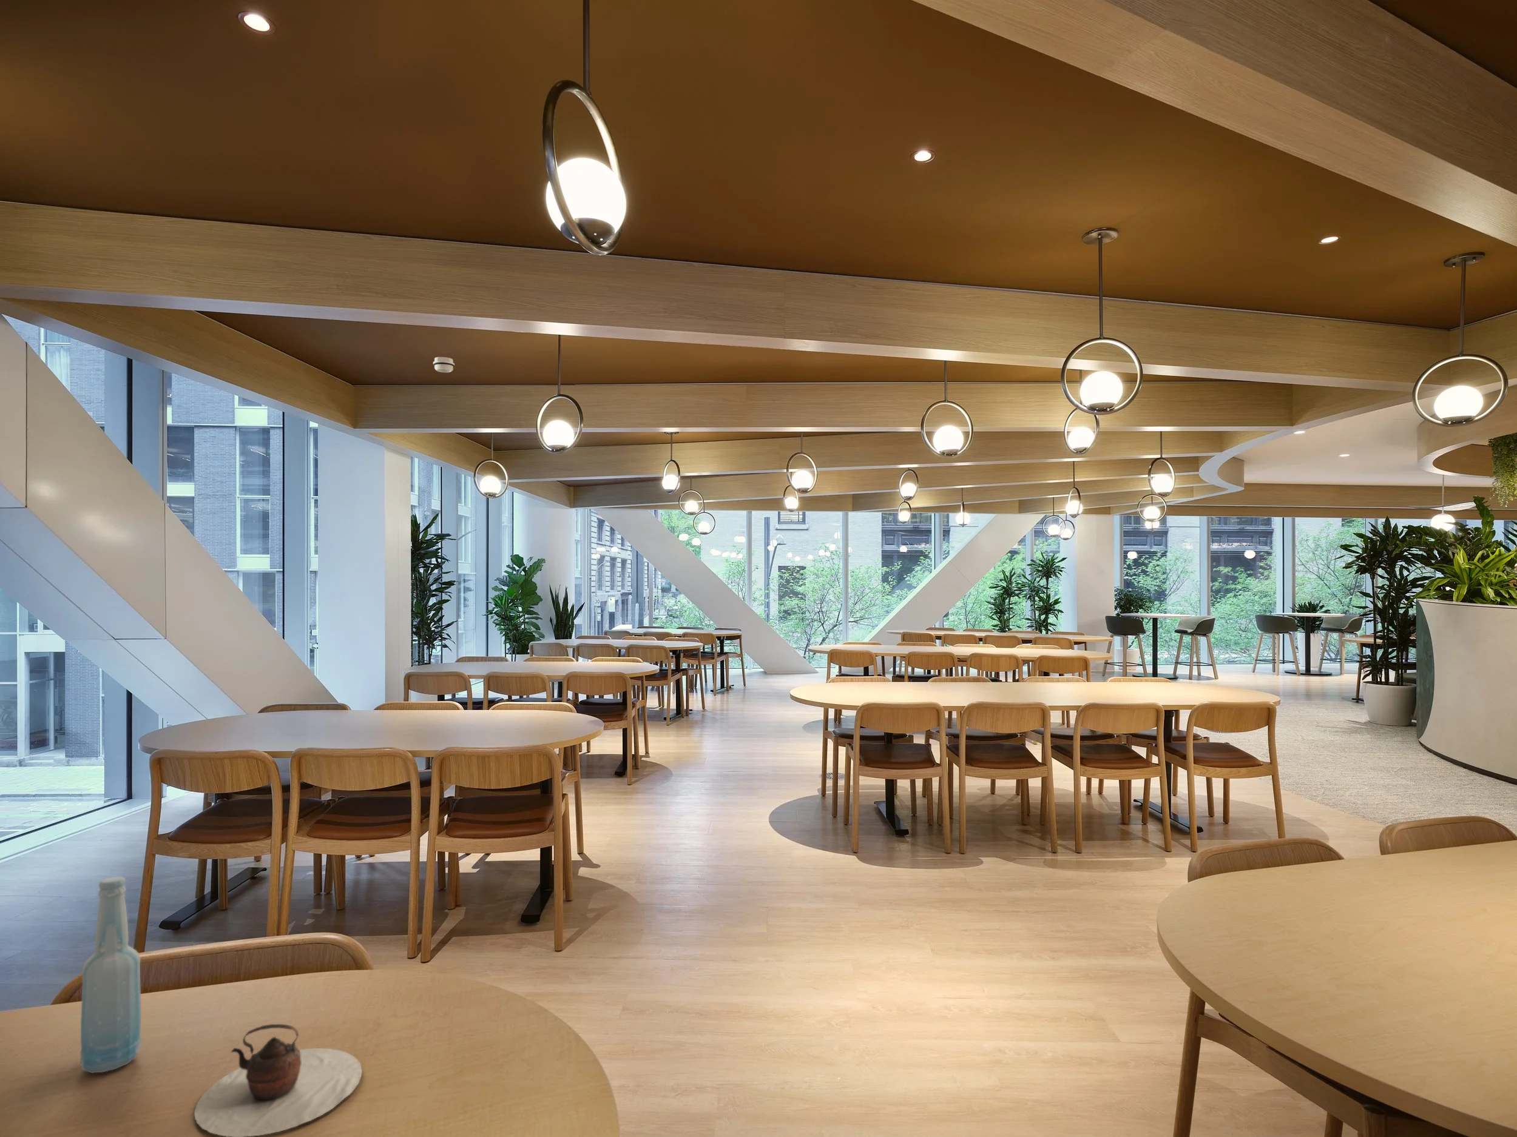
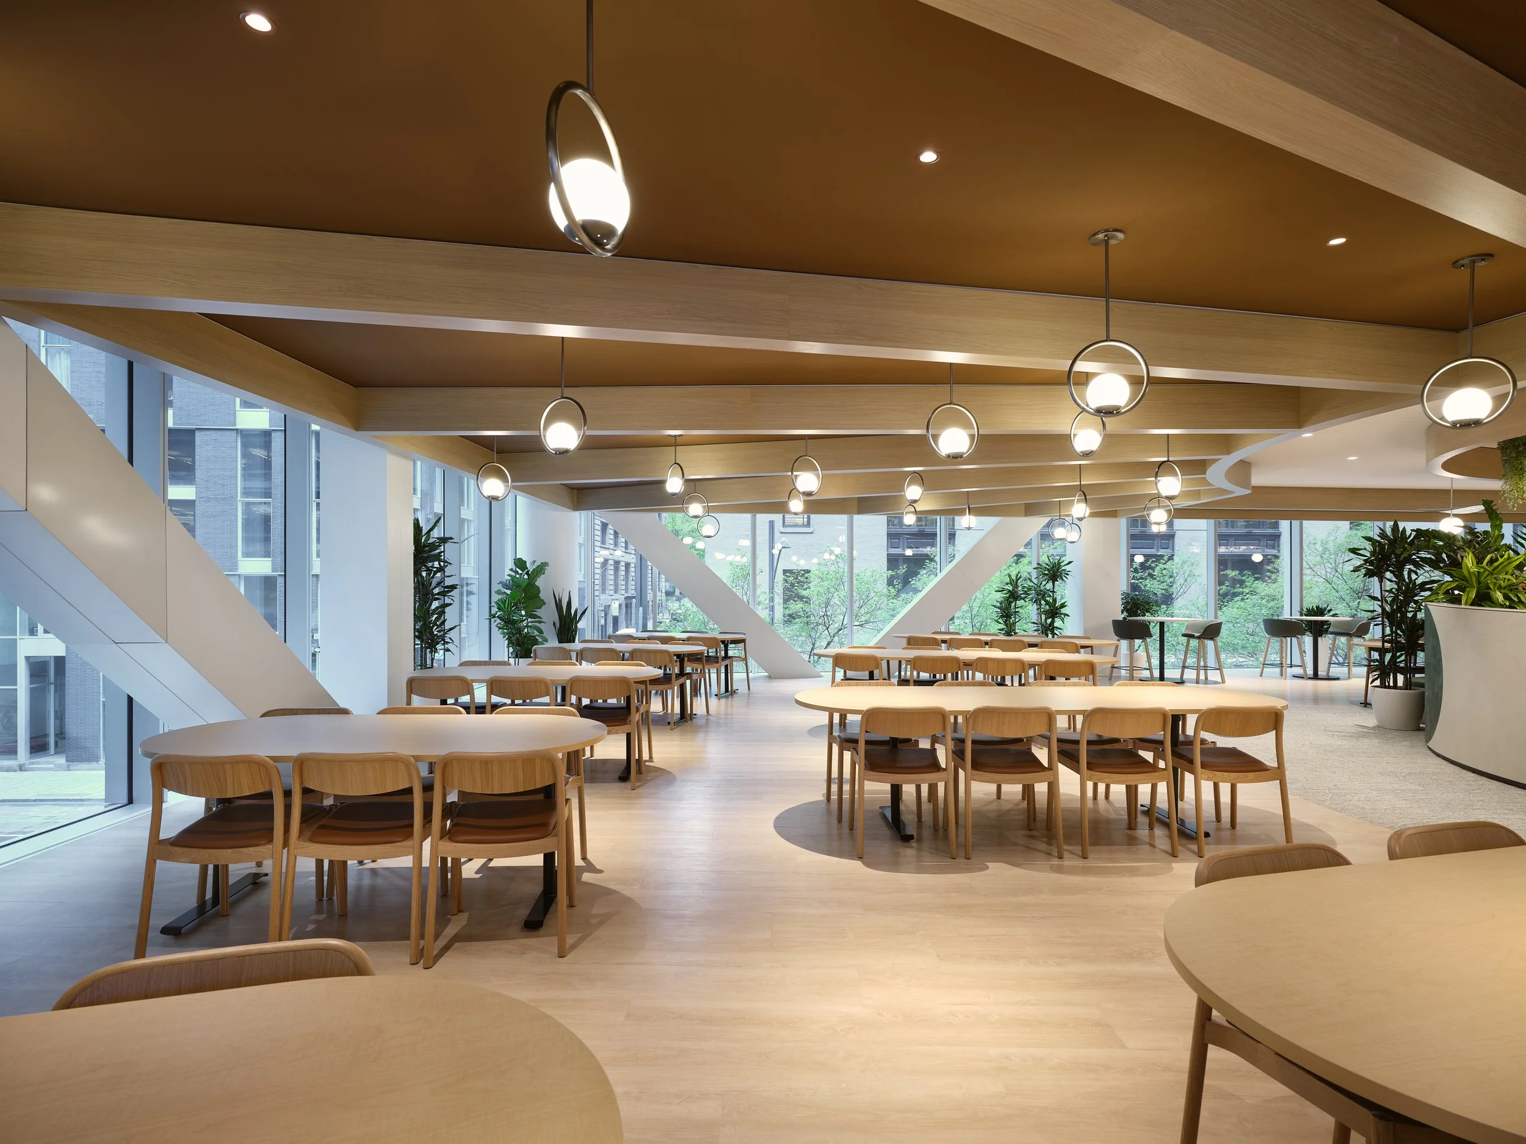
- teapot (282, 1055)
- bottle (111, 970)
- smoke detector (443, 364)
